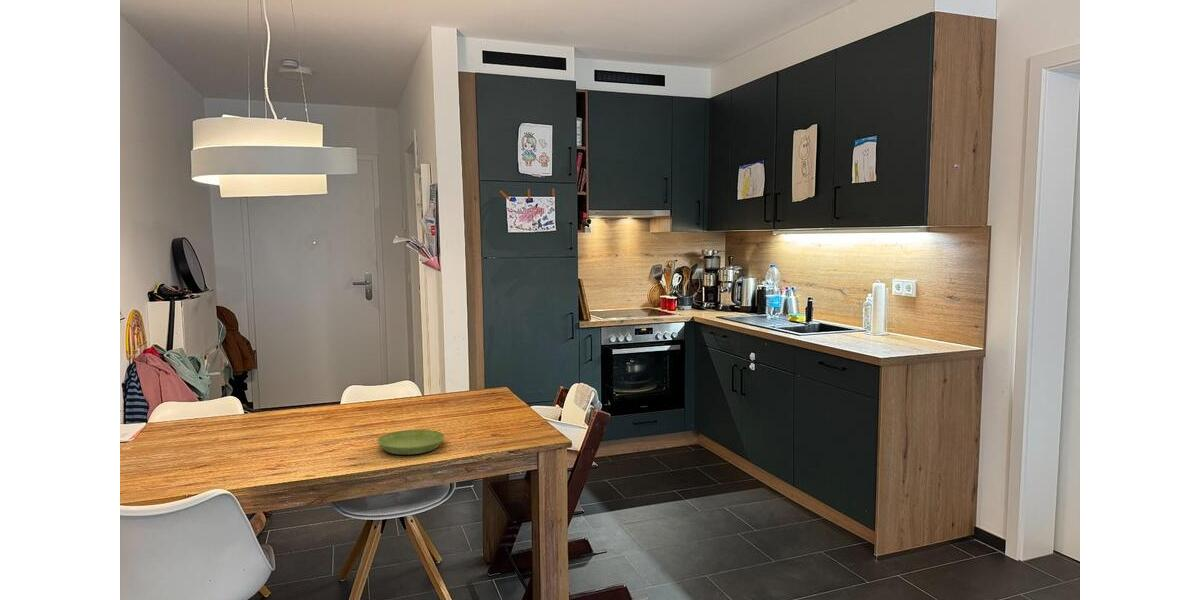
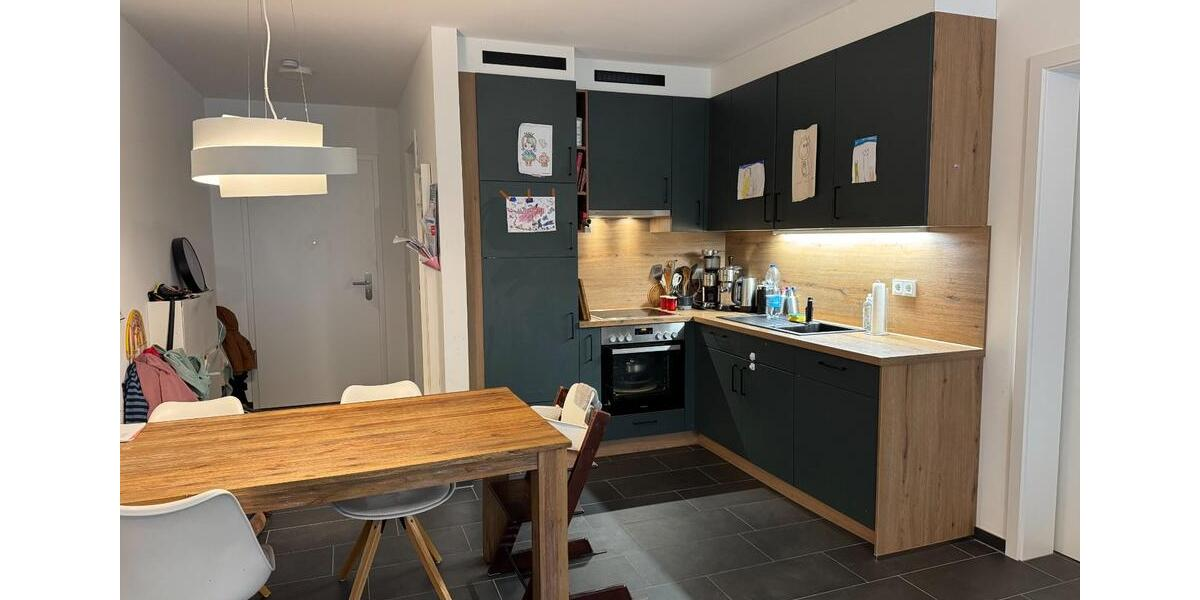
- saucer (411, 442)
